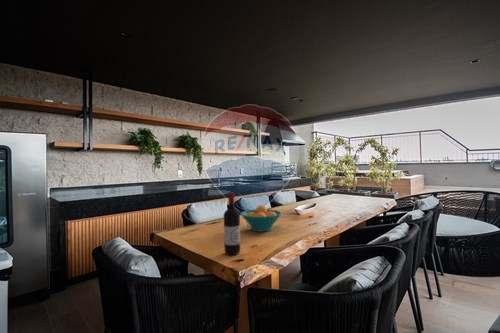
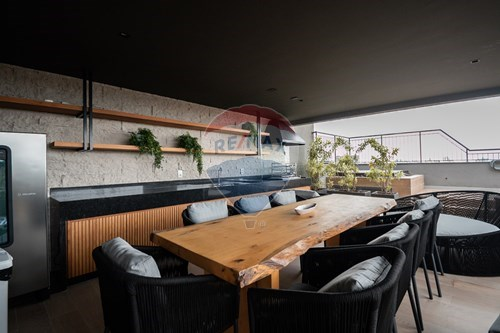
- wine bottle (231, 222)
- fruit bowl (261, 217)
